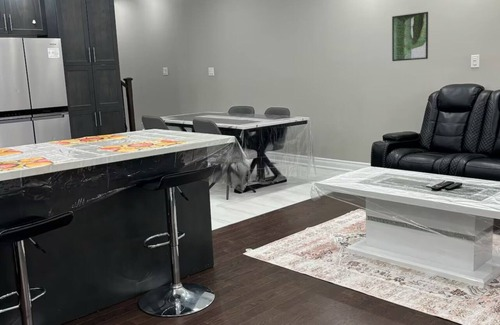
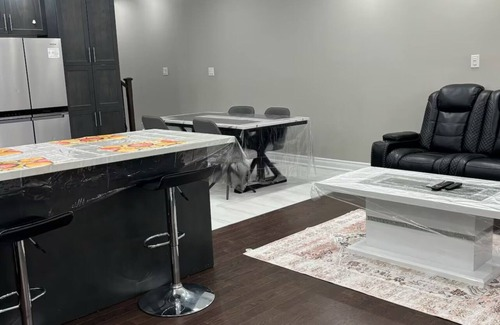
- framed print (409, 37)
